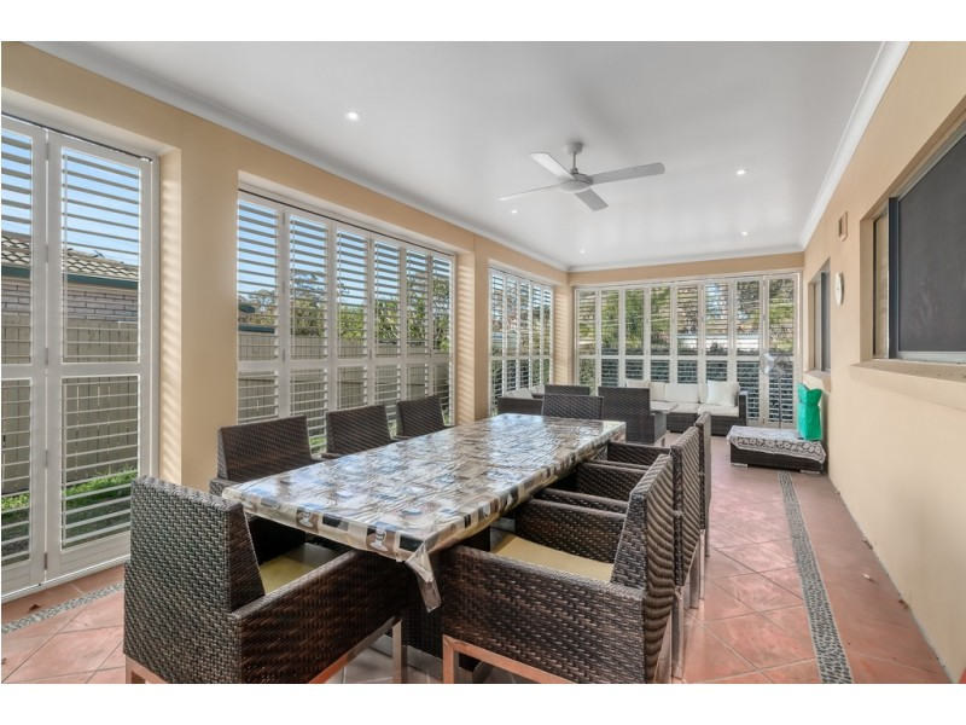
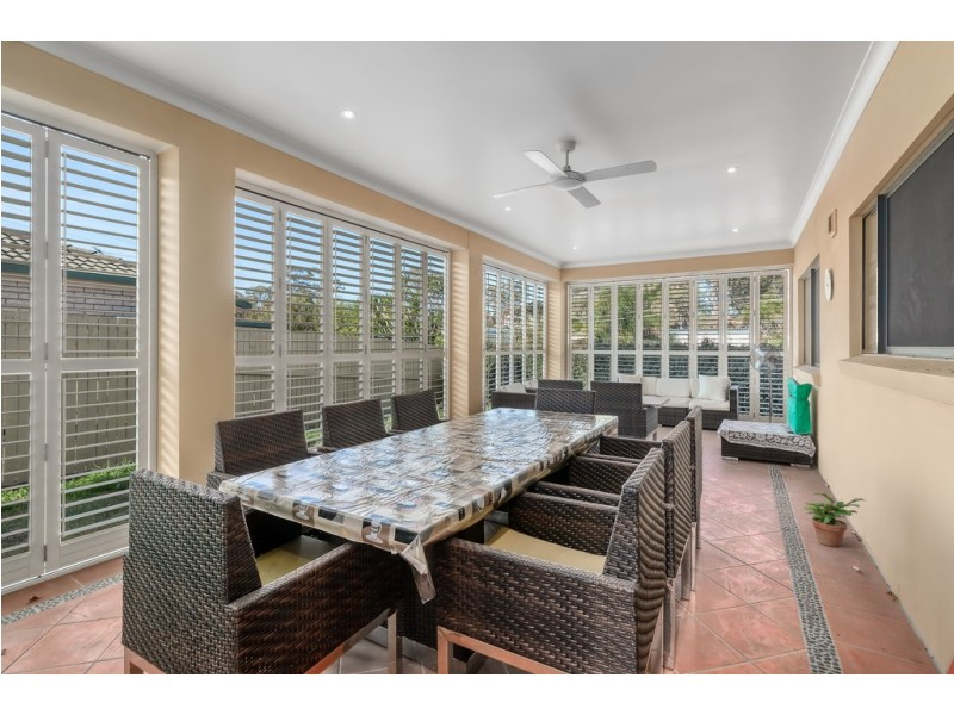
+ potted plant (832, 516)
